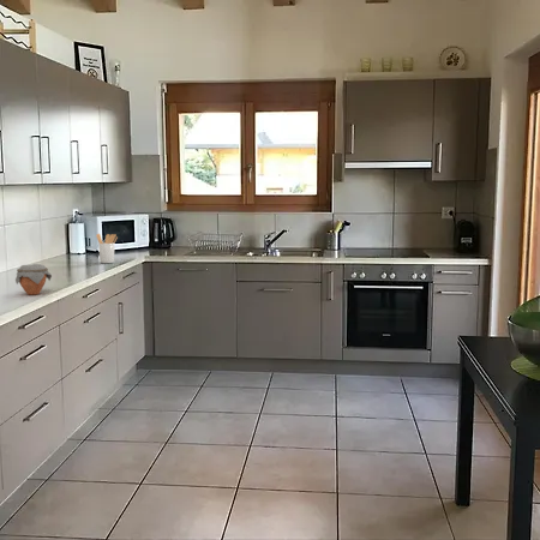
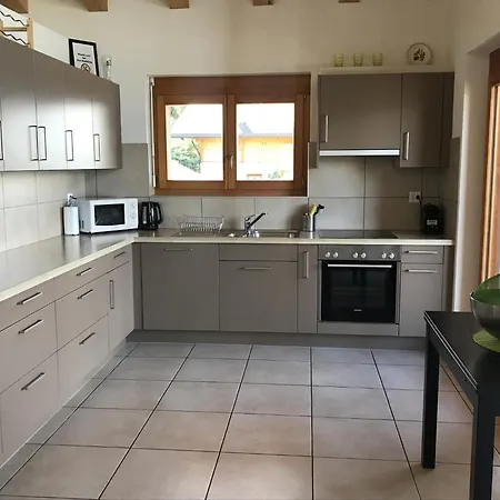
- jar (31, 278)
- utensil holder (108, 247)
